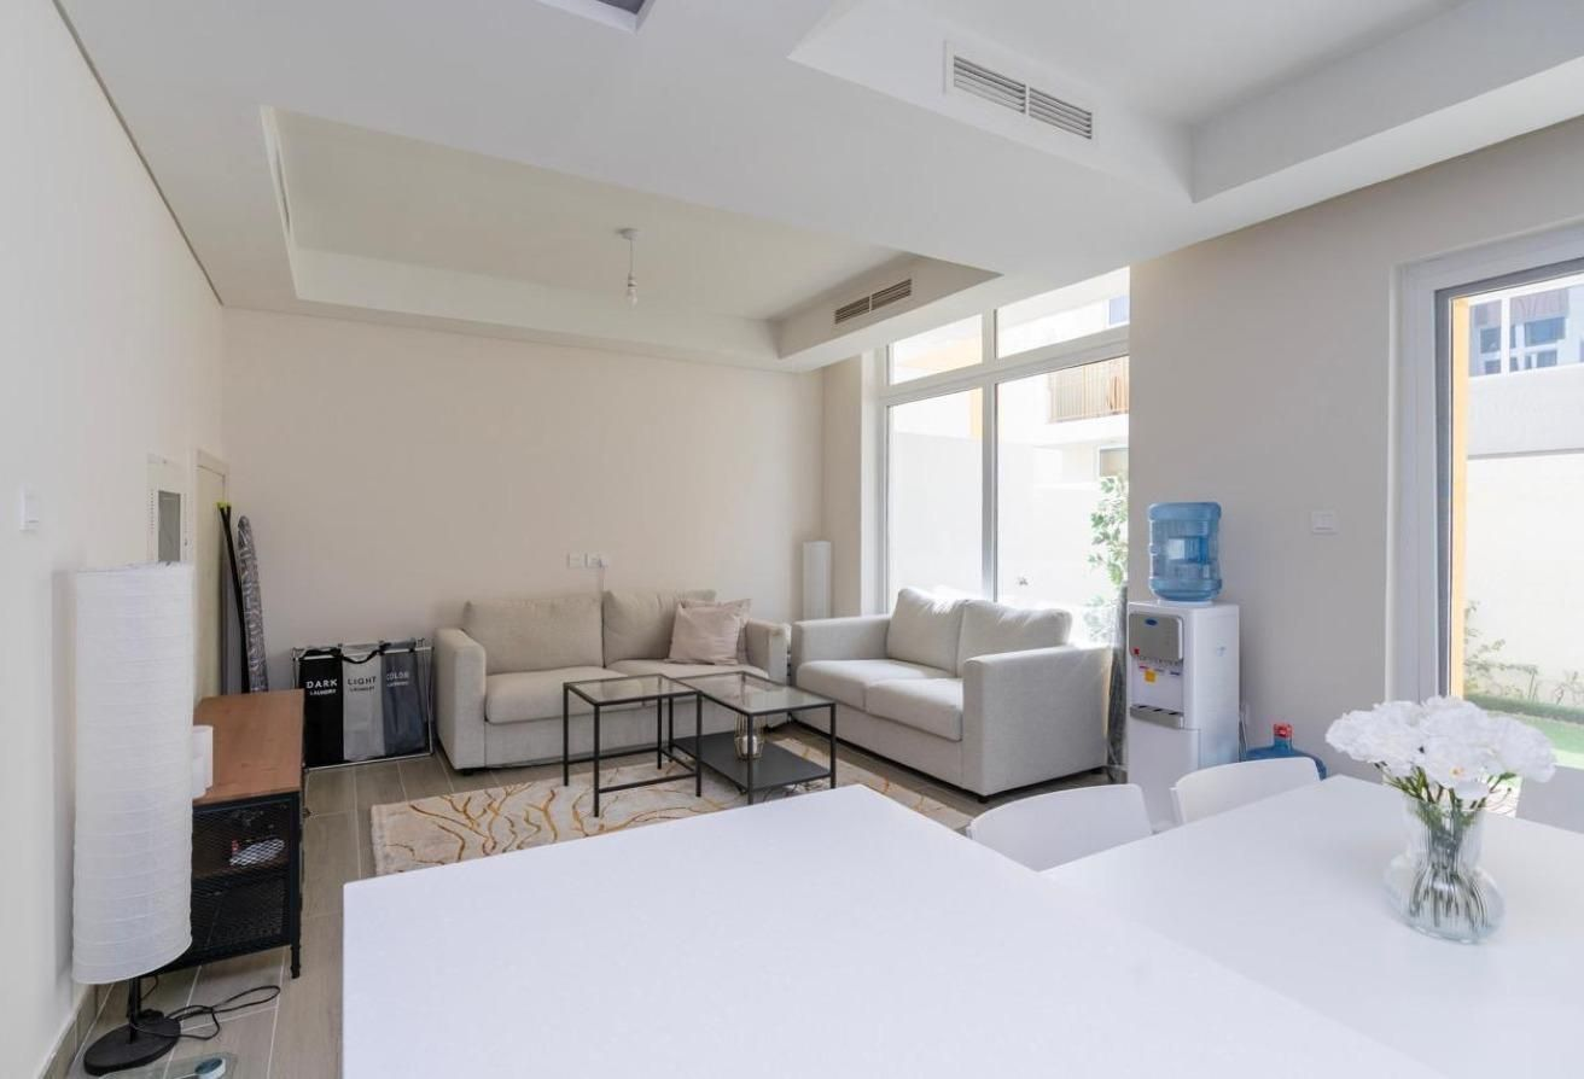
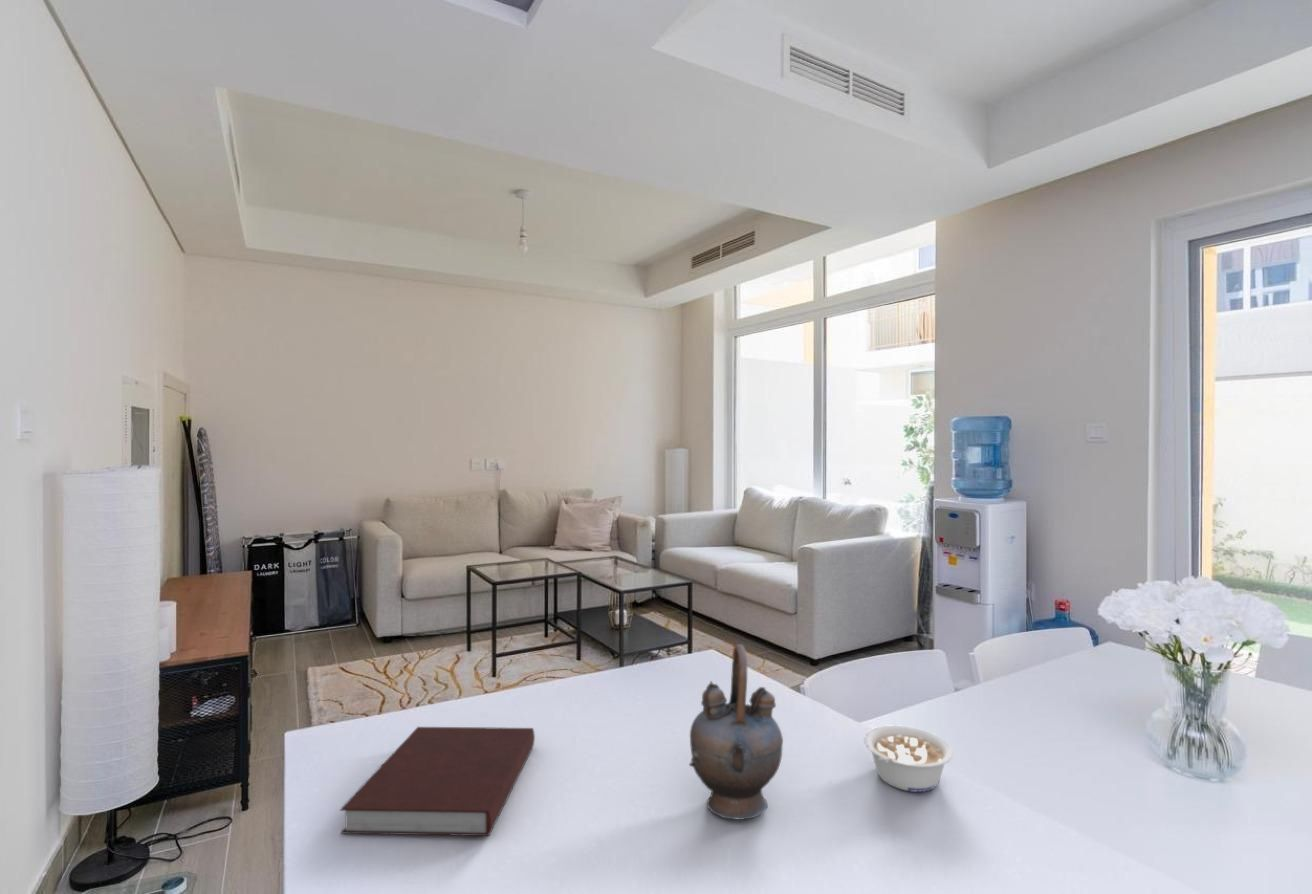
+ notebook (449, 774)
+ legume (908, 758)
+ teapot (736, 730)
